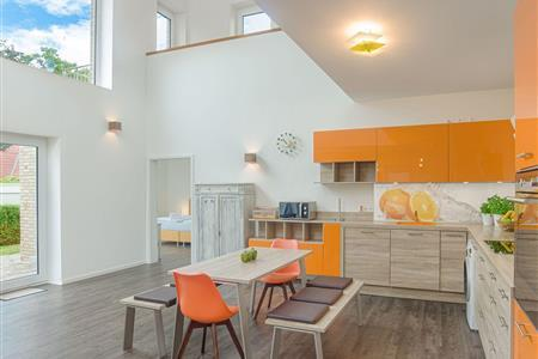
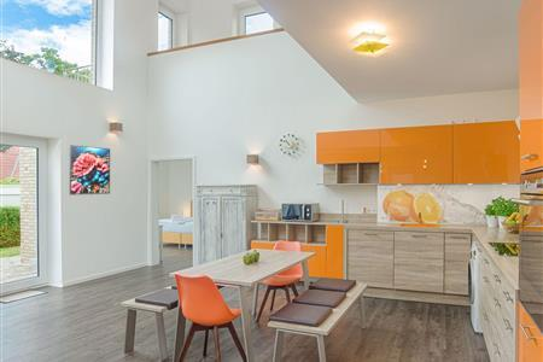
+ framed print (91, 170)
